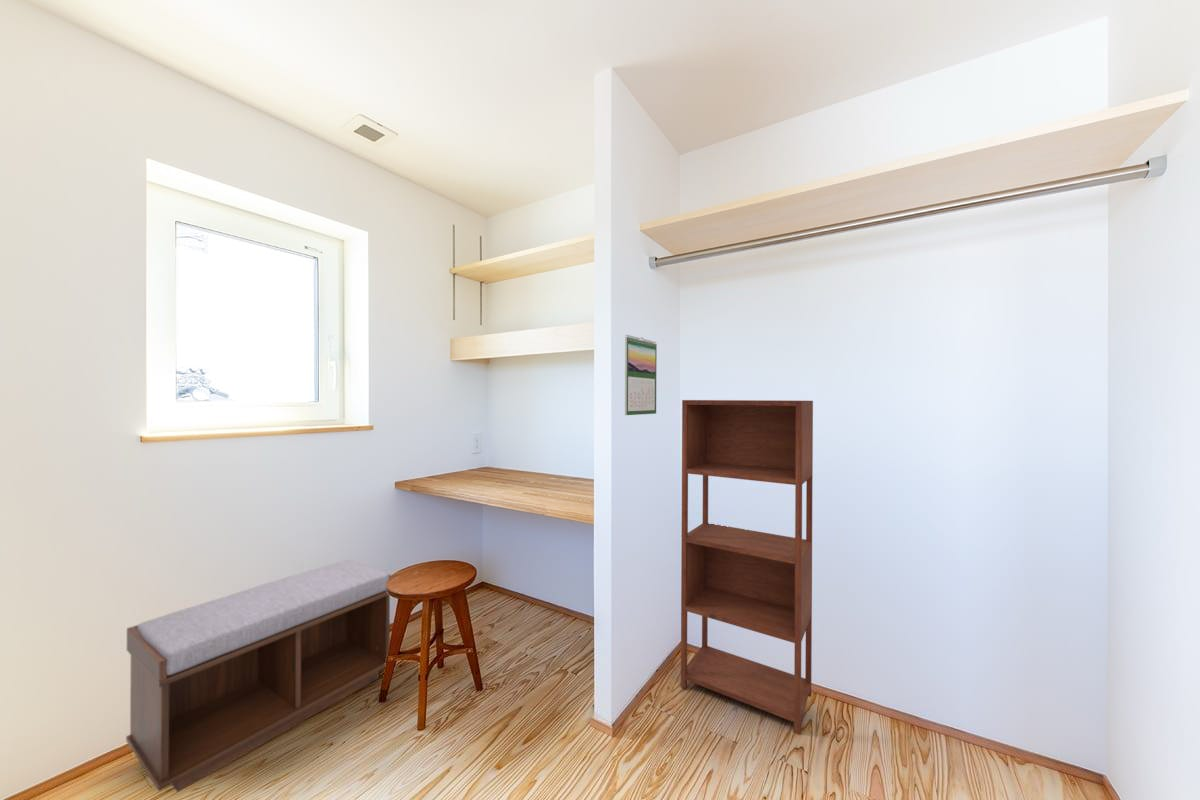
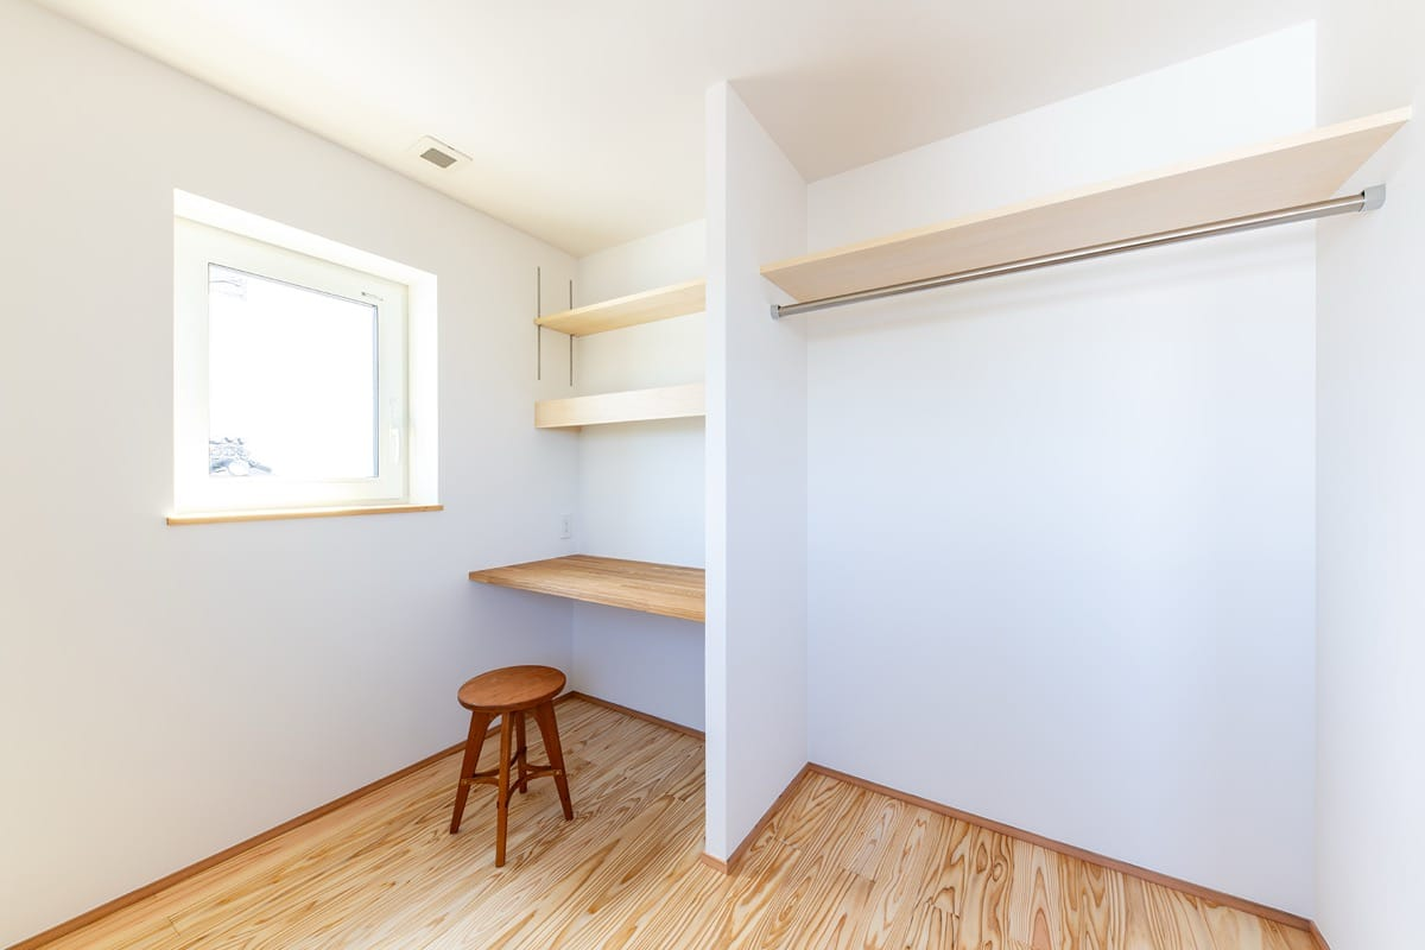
- calendar (641, 375)
- shelving unit (746, 545)
- bench (277, 651)
